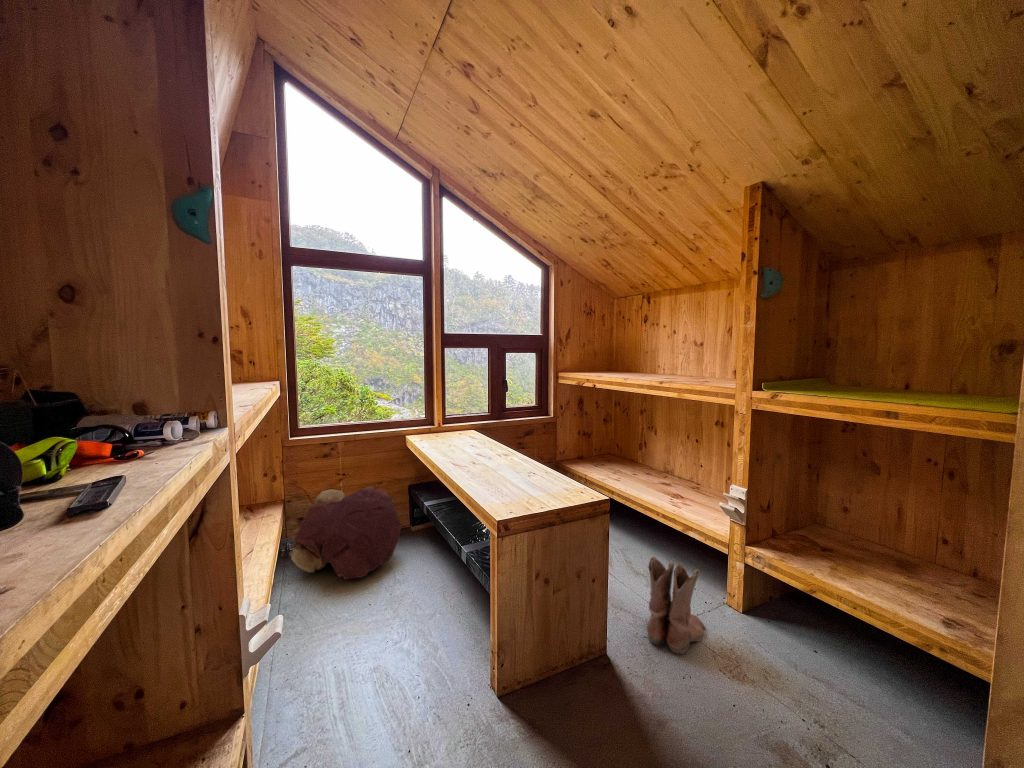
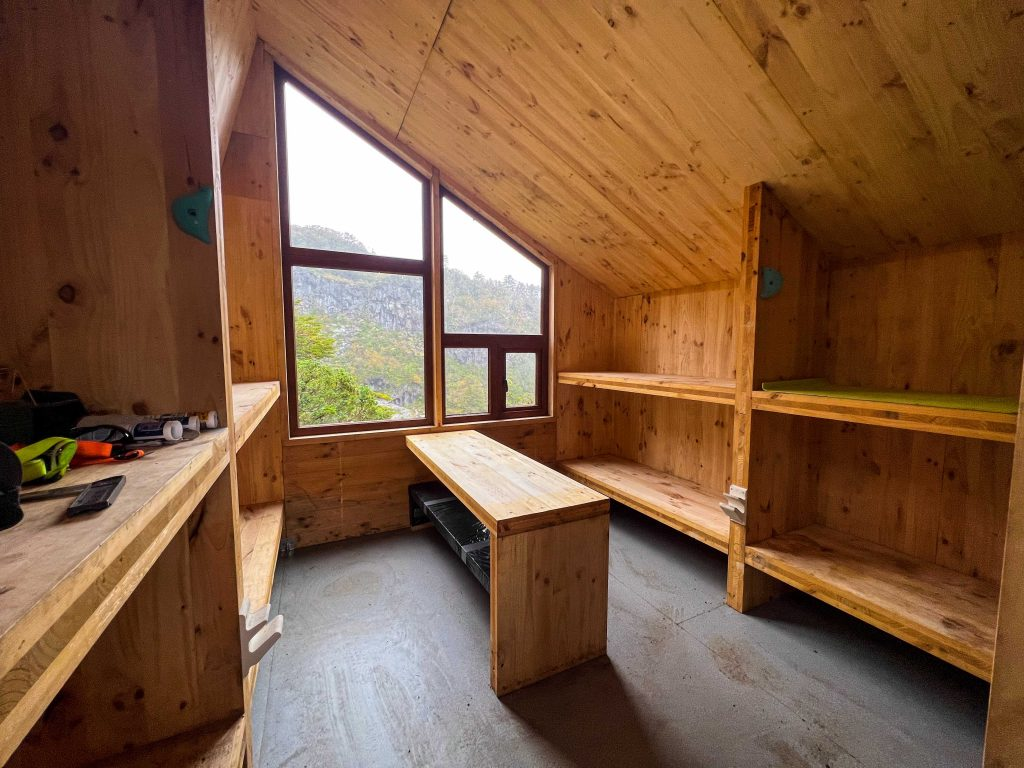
- backpack (347, 527)
- boots (675, 594)
